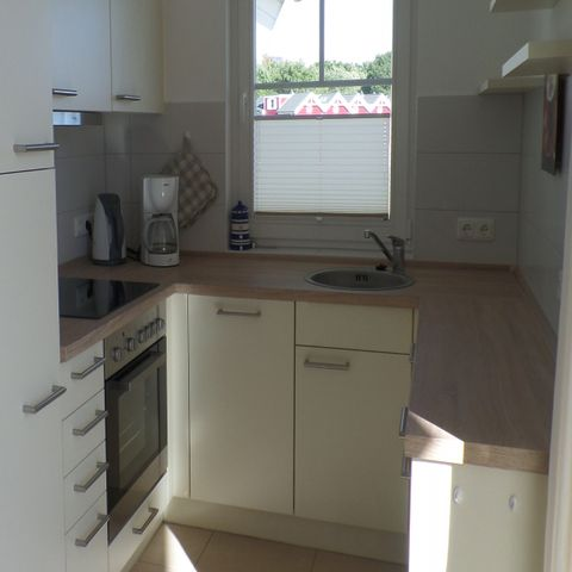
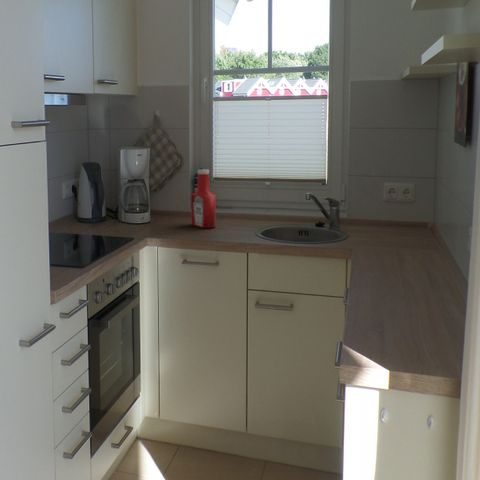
+ soap bottle (203, 198)
